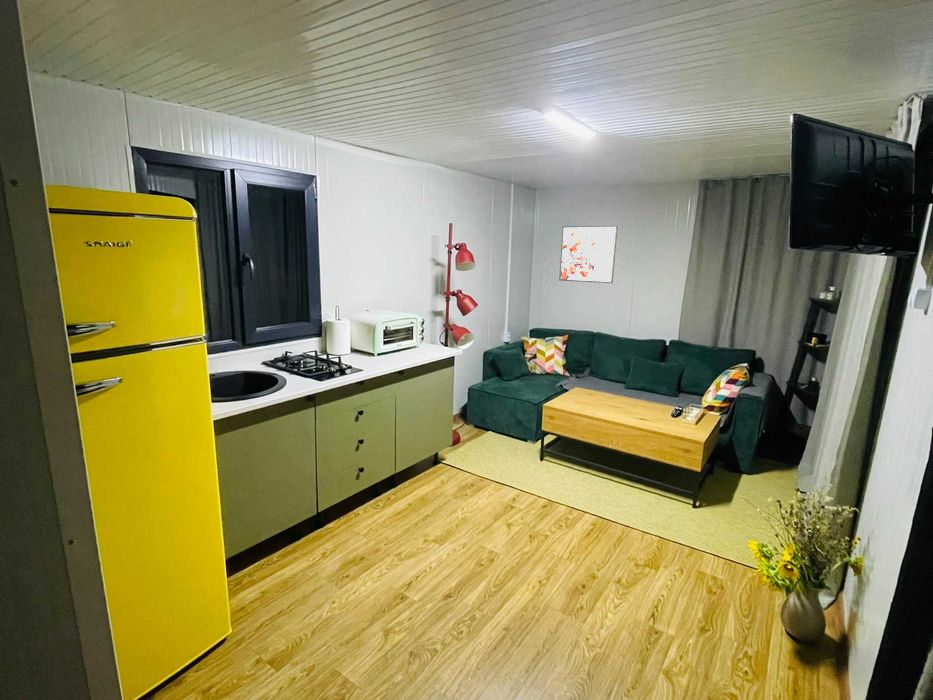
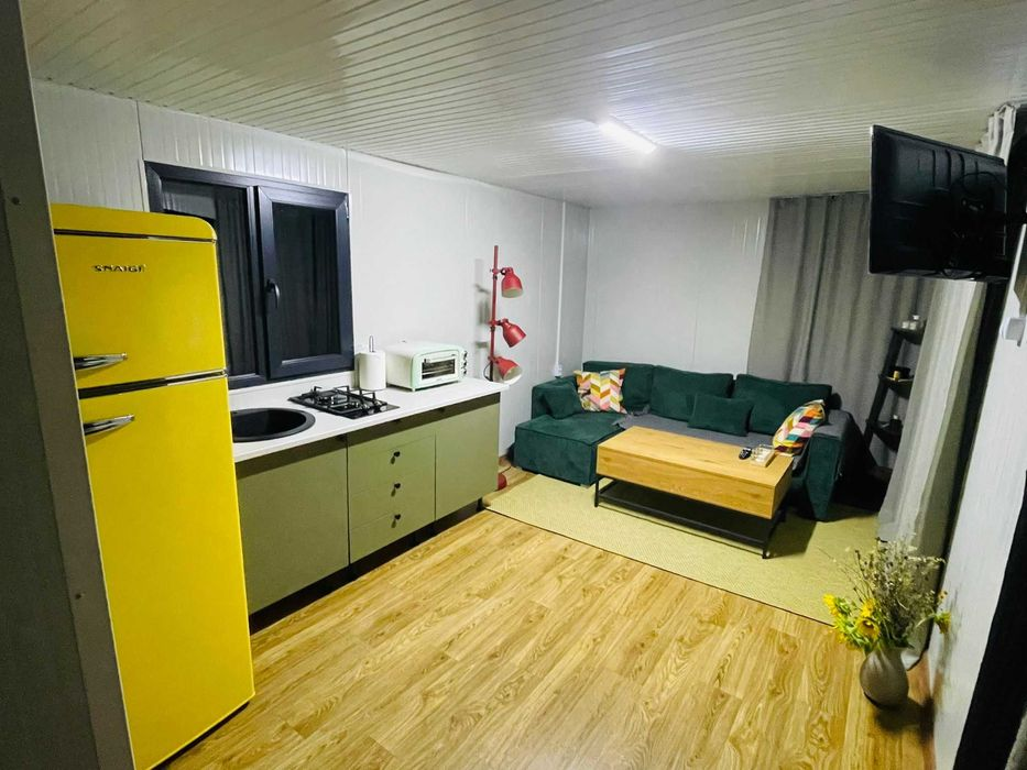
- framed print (587, 254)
